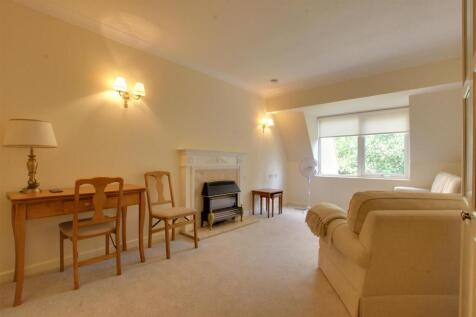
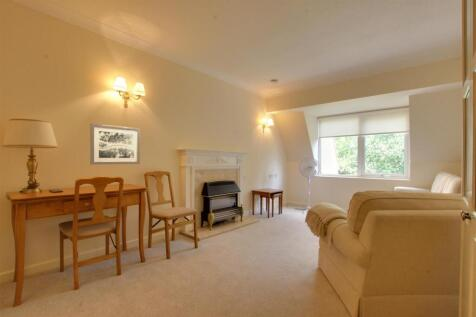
+ wall art (116, 145)
